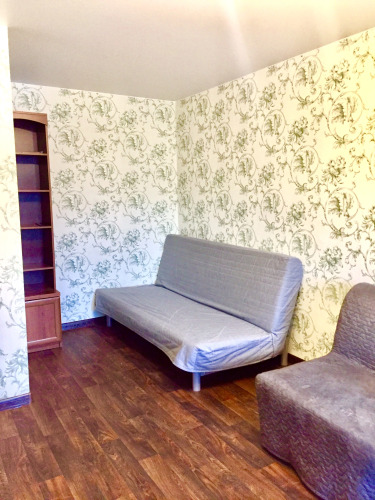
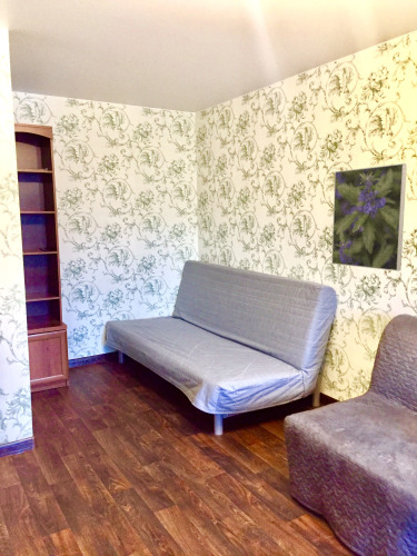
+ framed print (366, 218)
